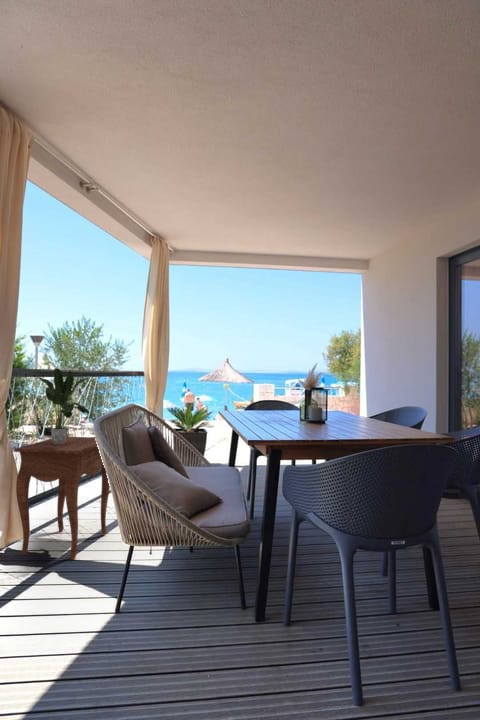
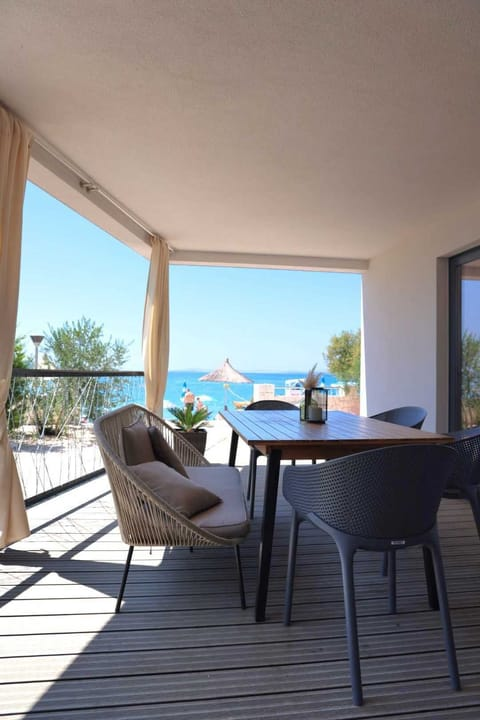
- side table (67, 493)
- potted plant (64, 405)
